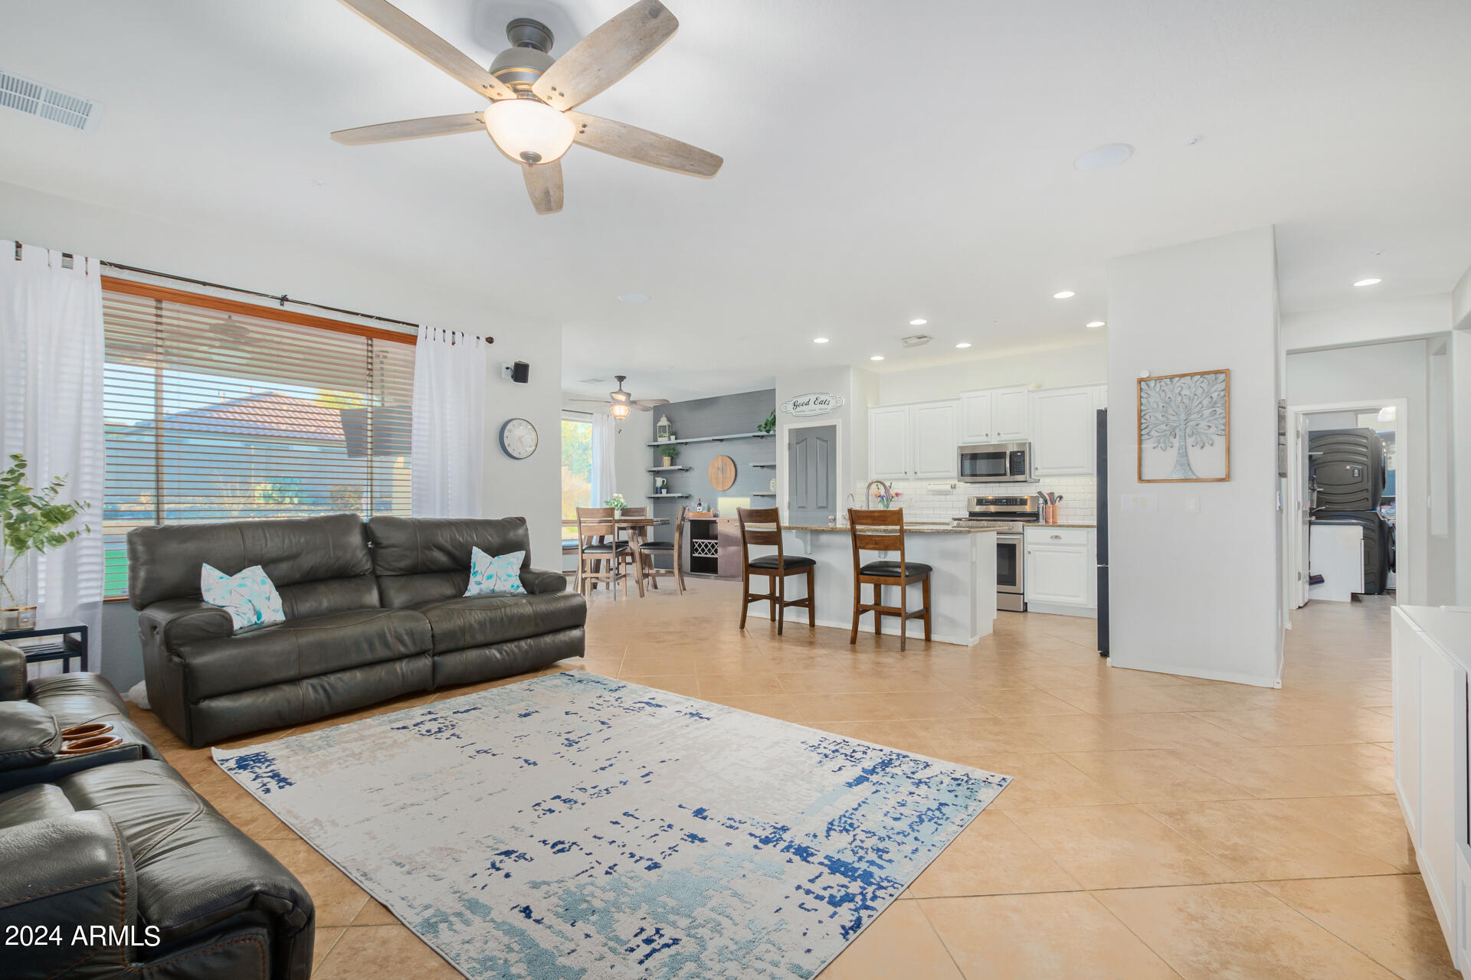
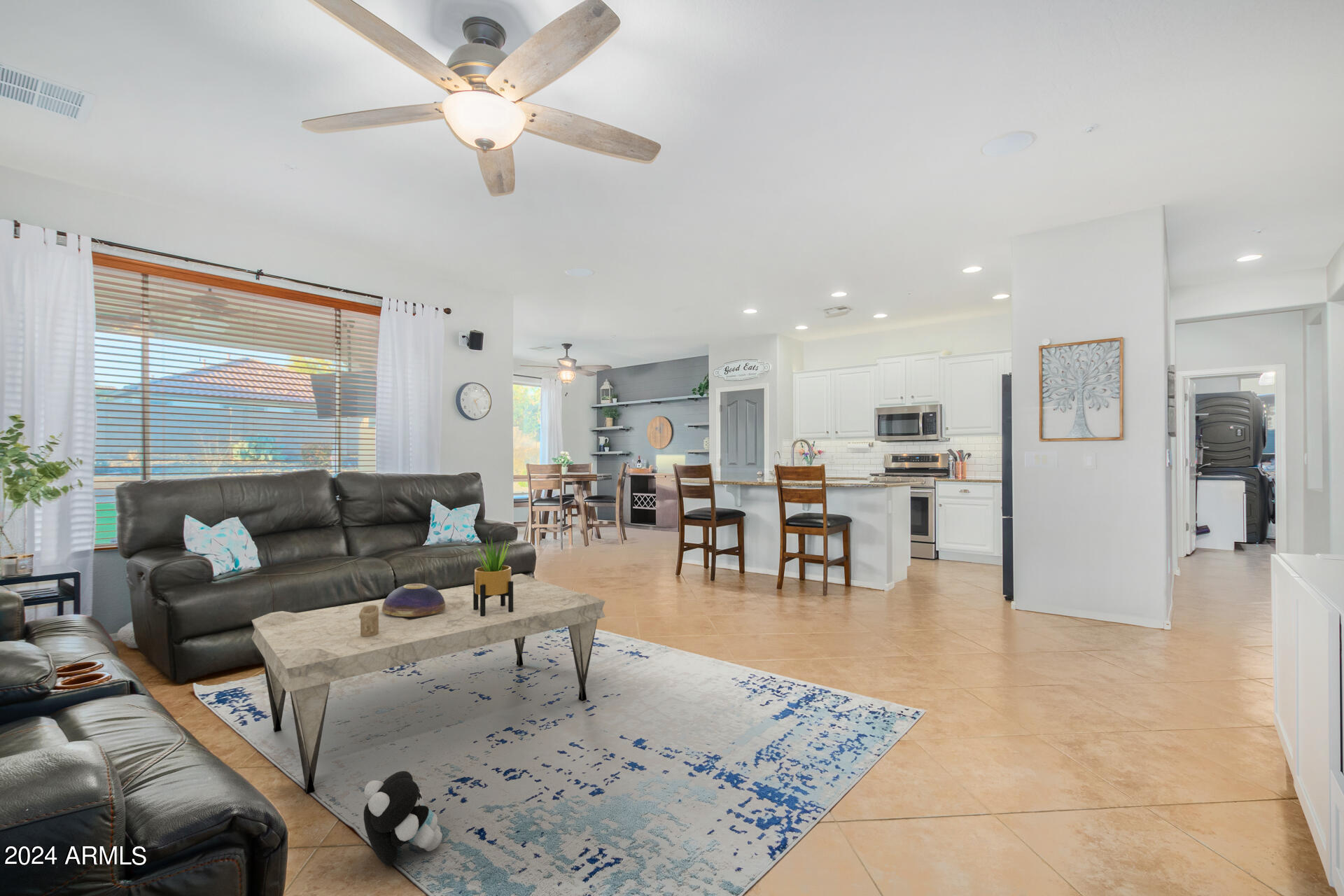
+ plush toy (402, 813)
+ candle (369, 620)
+ decorative bowl (414, 597)
+ coffee table (438, 656)
+ potted plant (493, 574)
